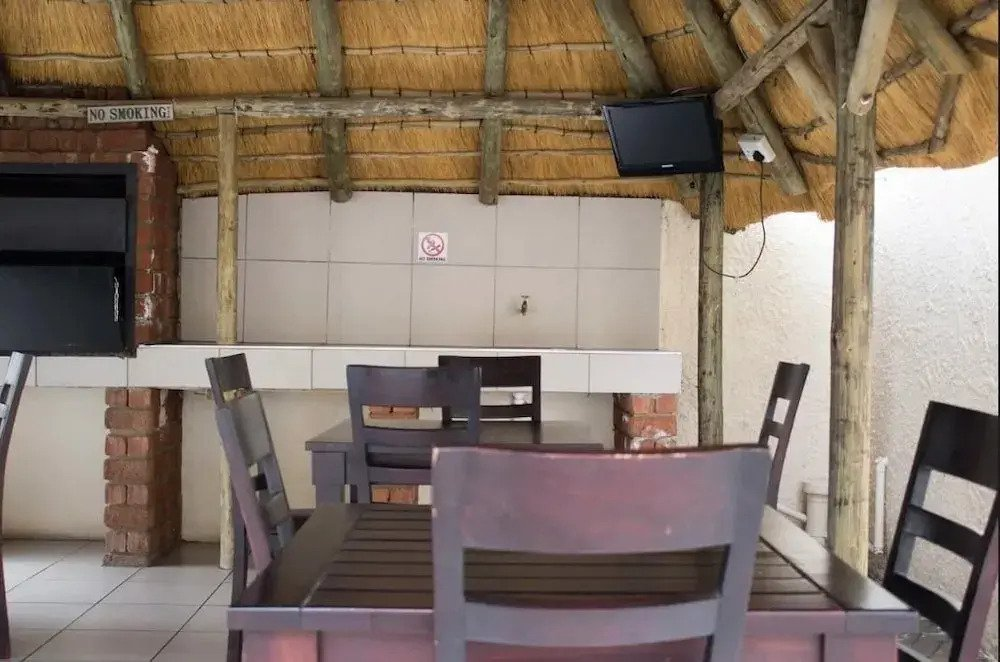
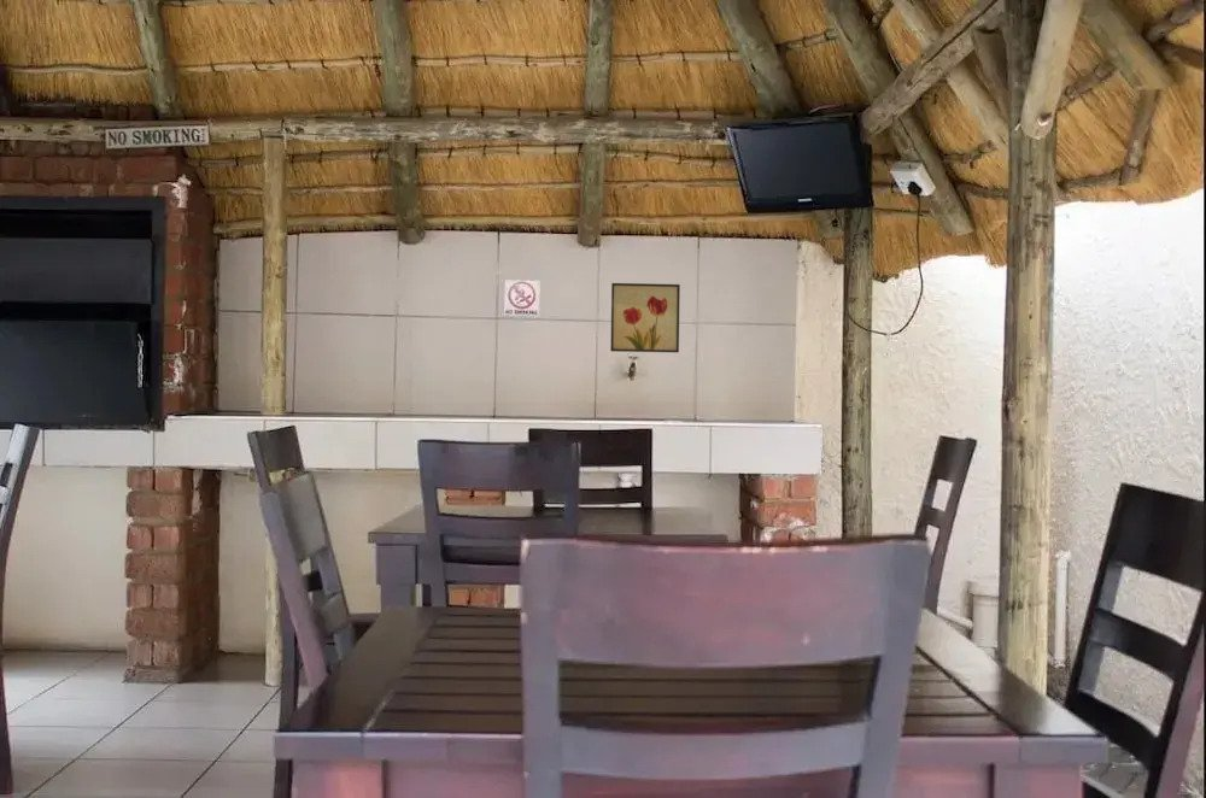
+ wall art (644, 317)
